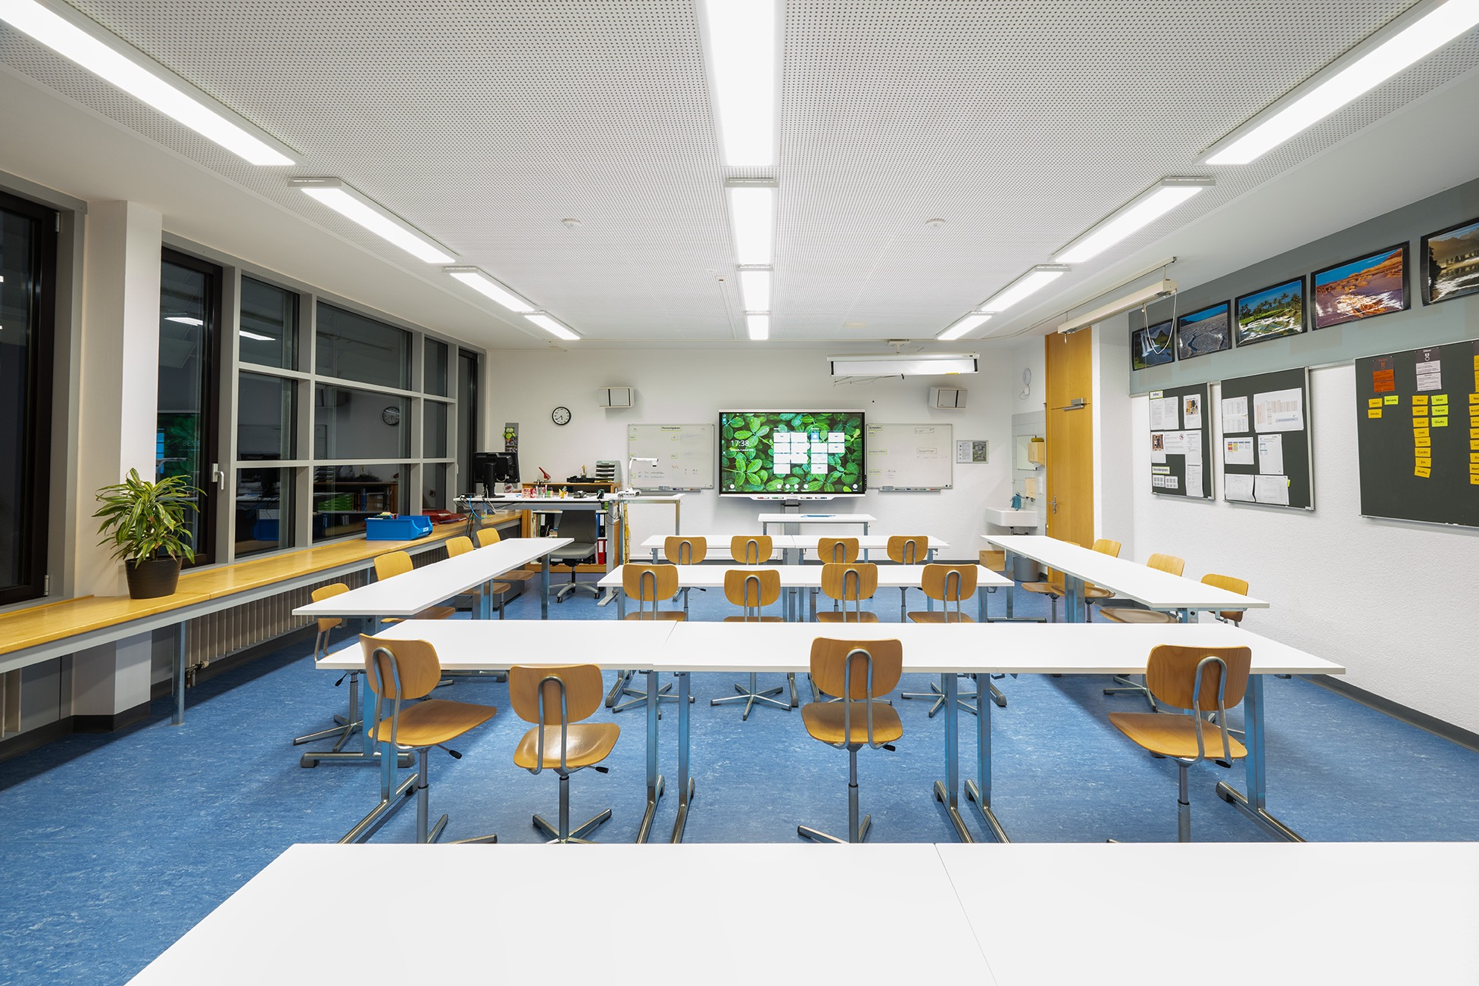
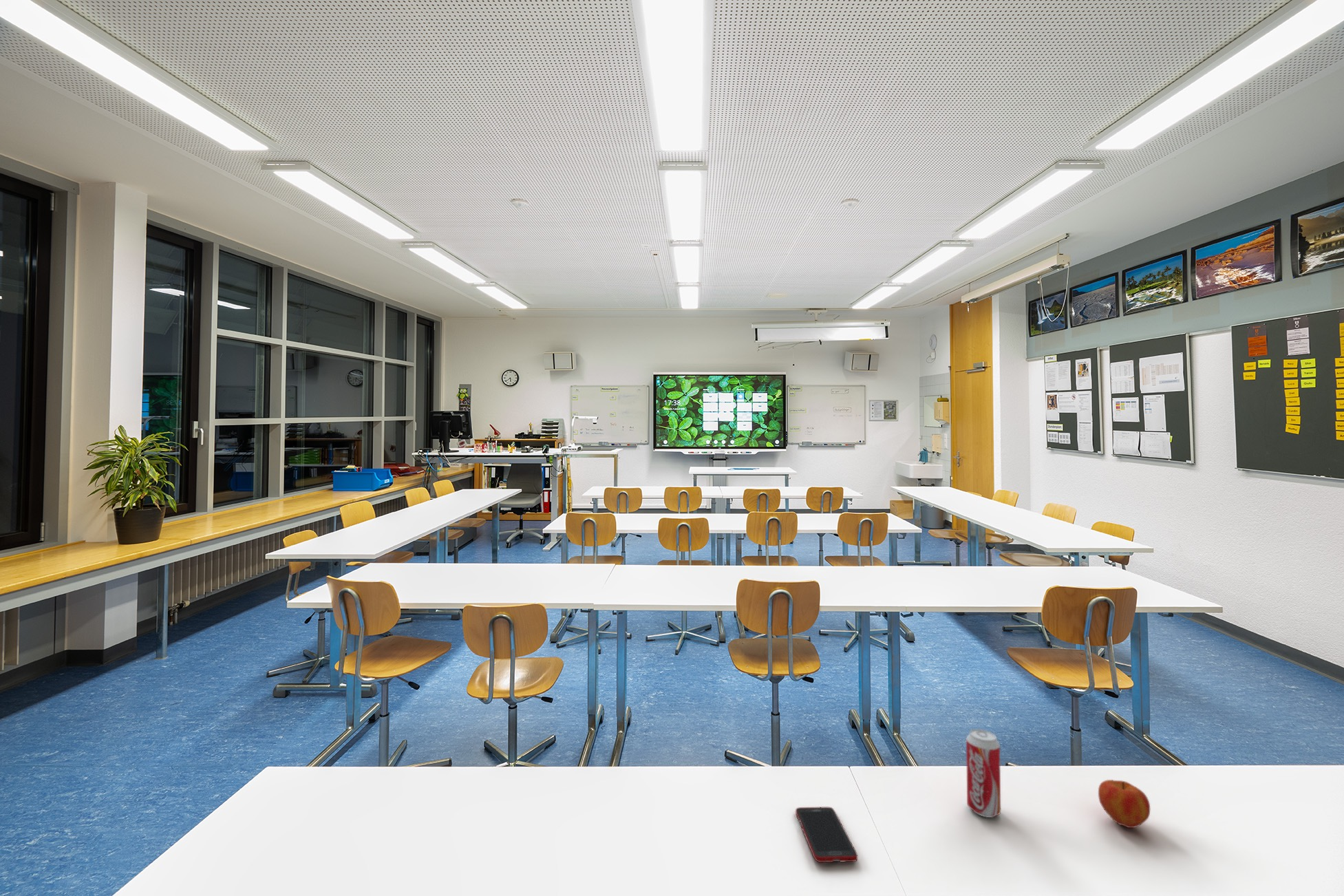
+ apple (1123, 802)
+ beverage can (983, 772)
+ cell phone (824, 833)
